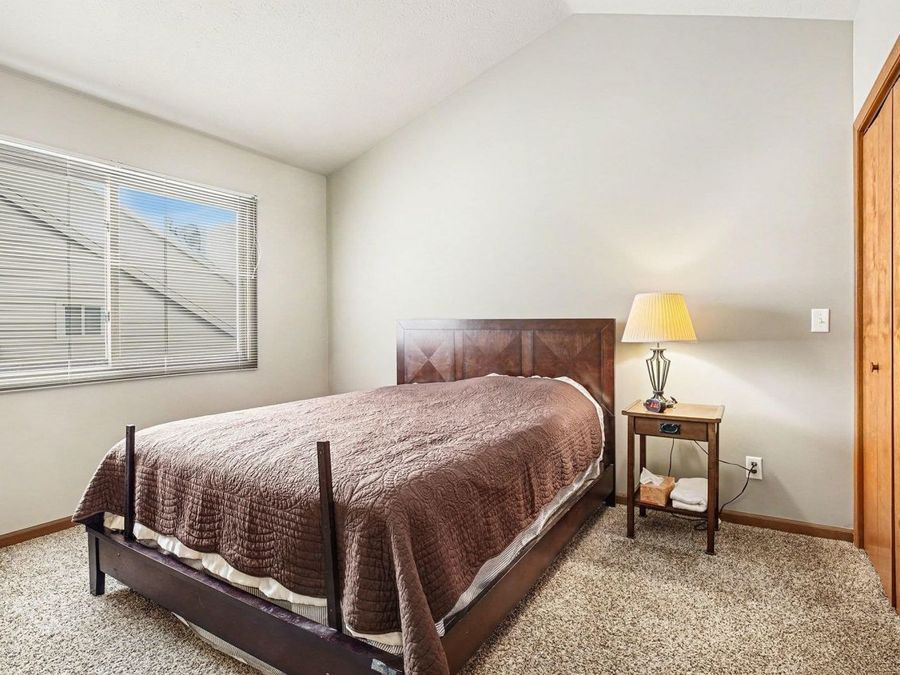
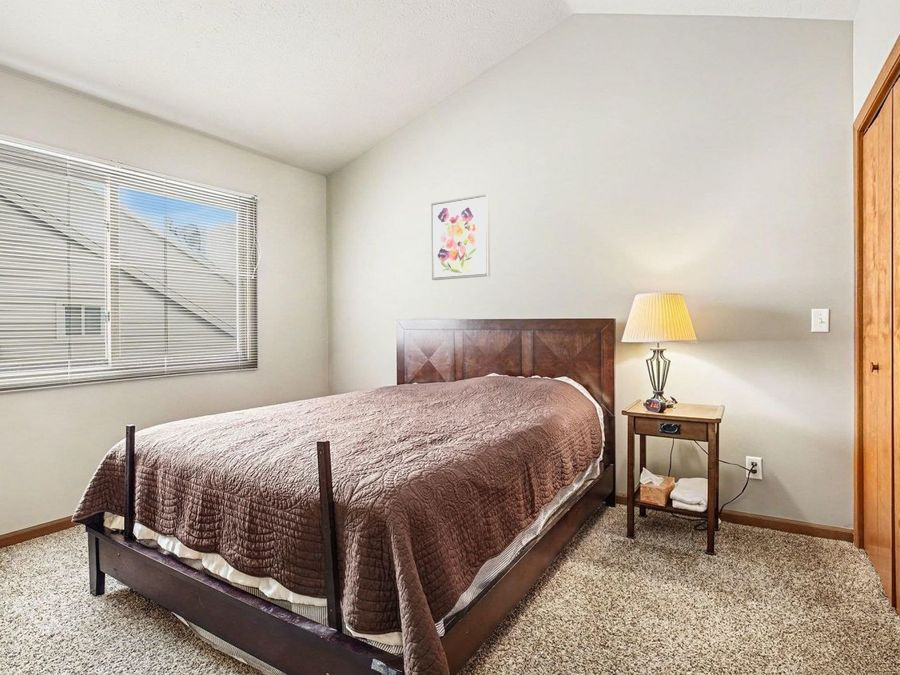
+ wall art (459, 238)
